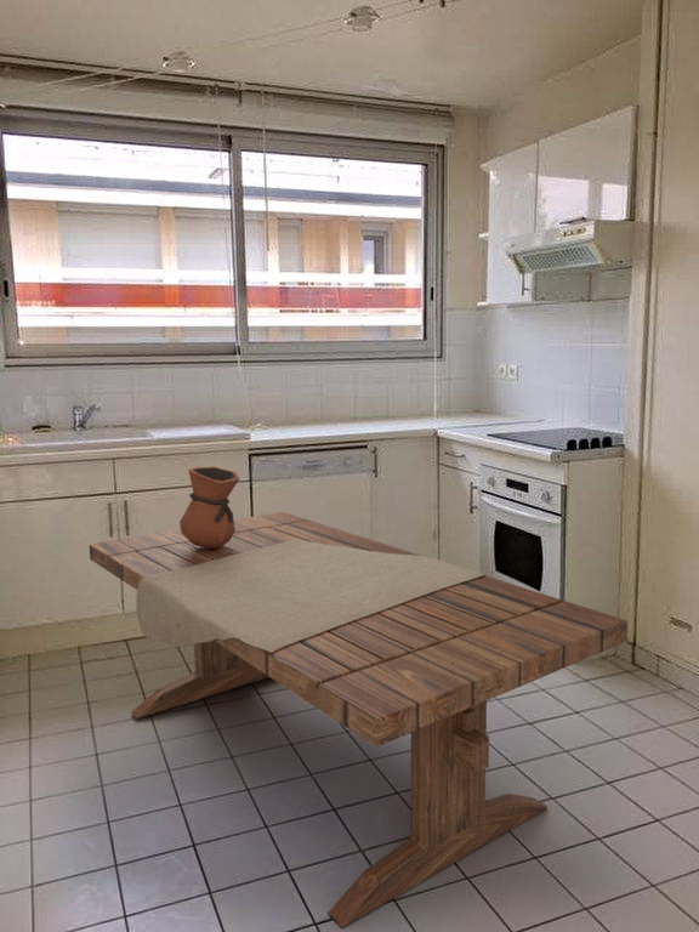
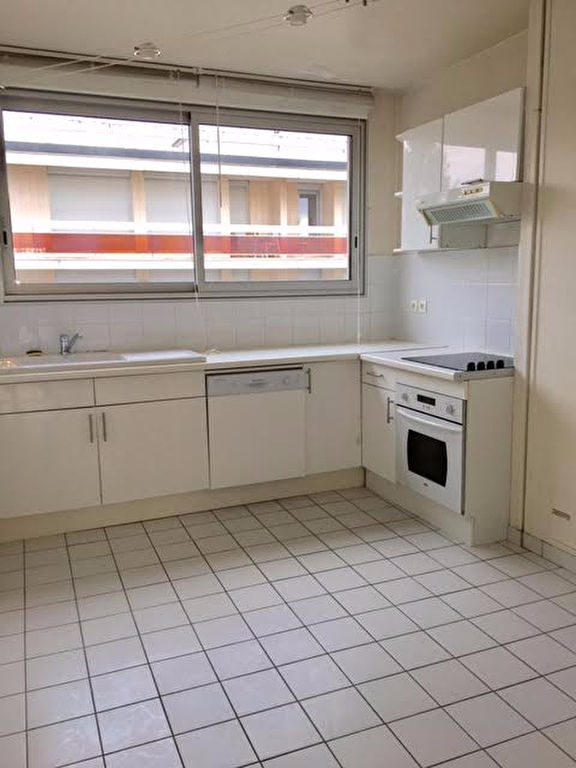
- vase (210, 506)
- dining table (311, 670)
